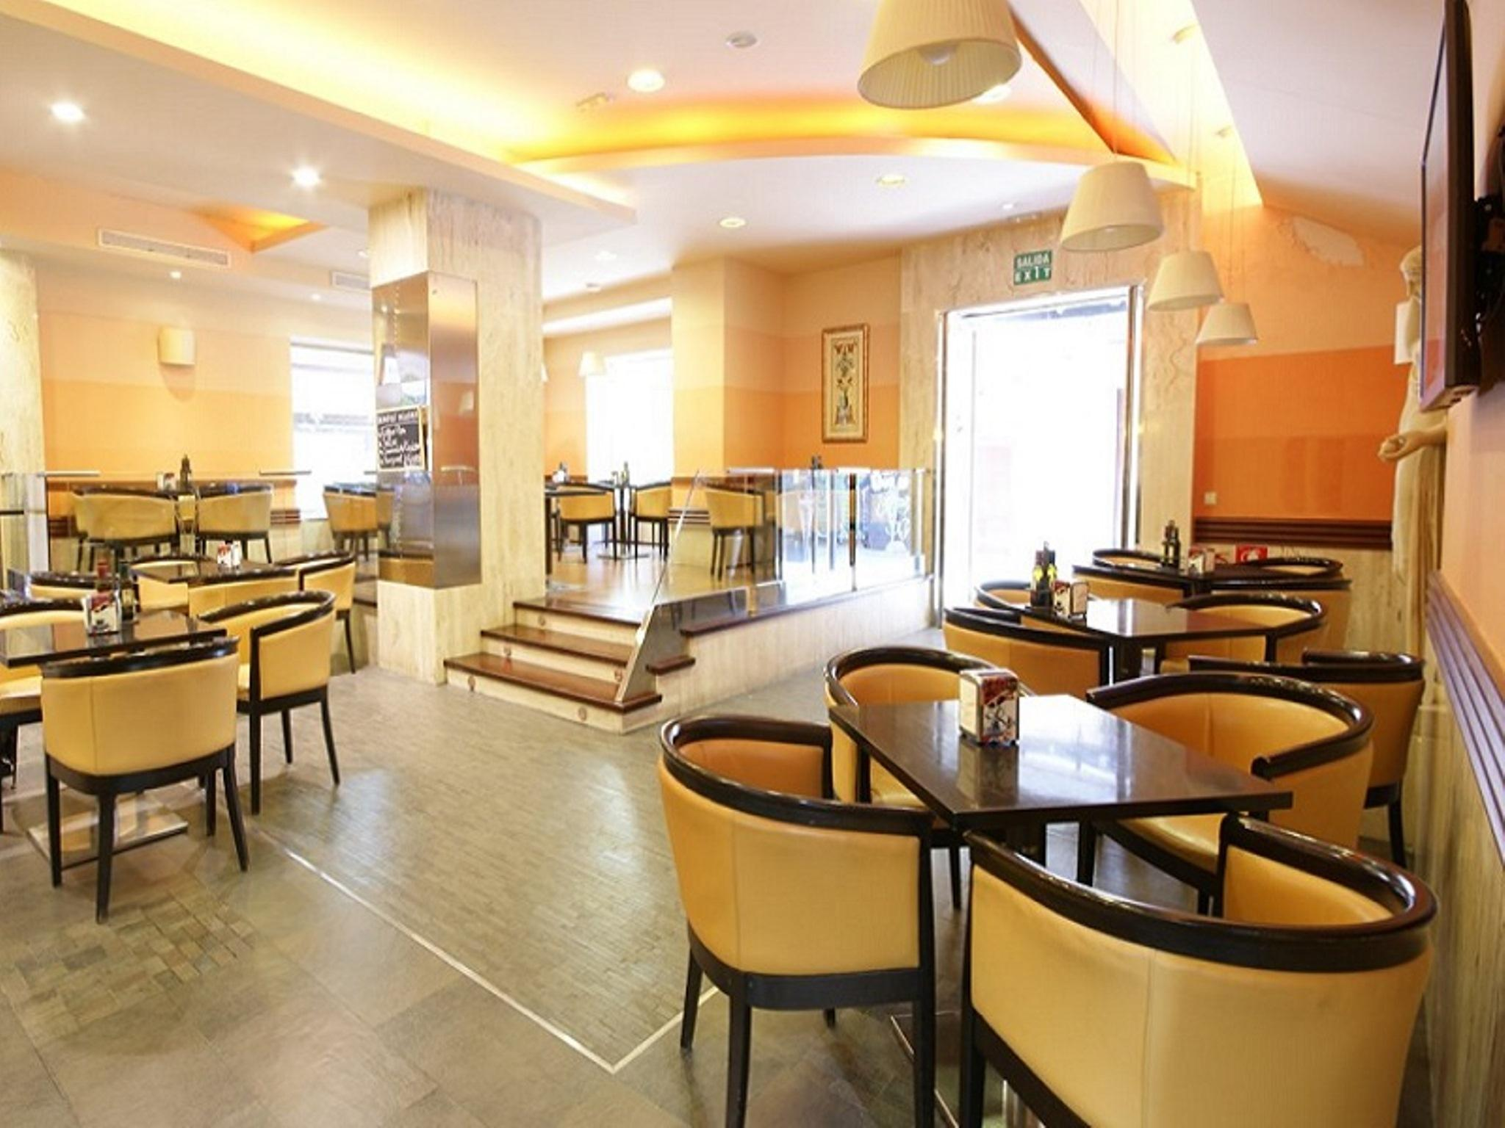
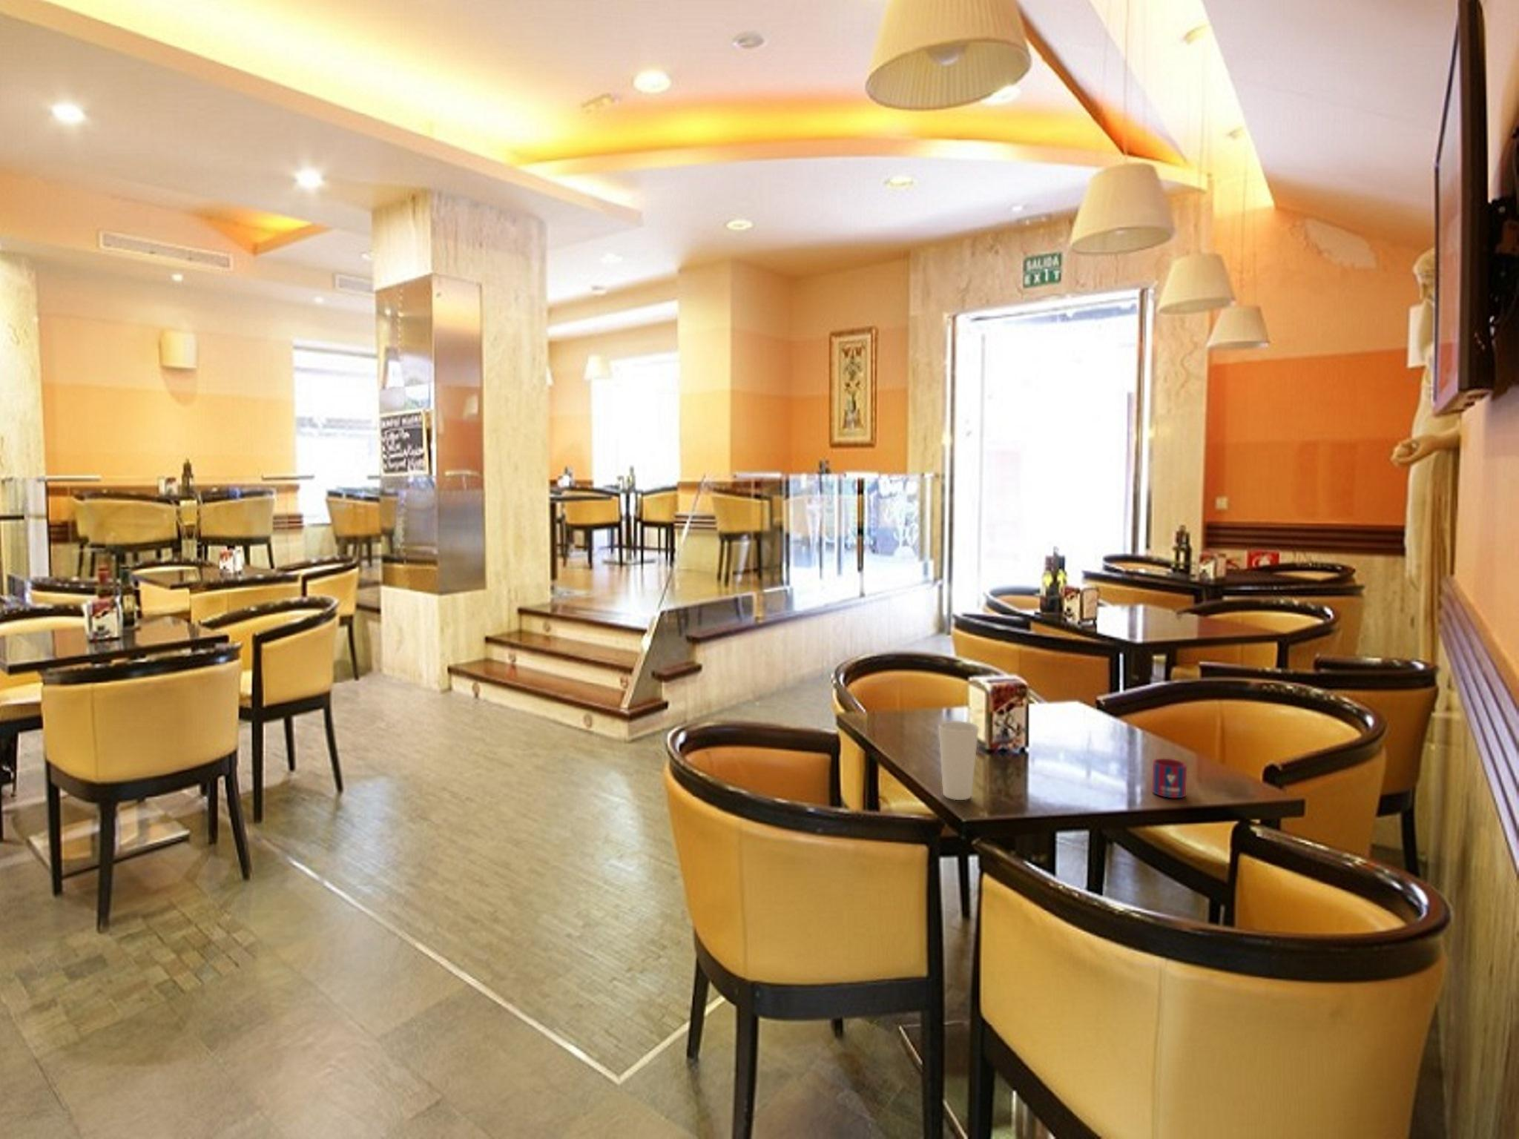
+ mug (1169, 775)
+ cup (958, 761)
